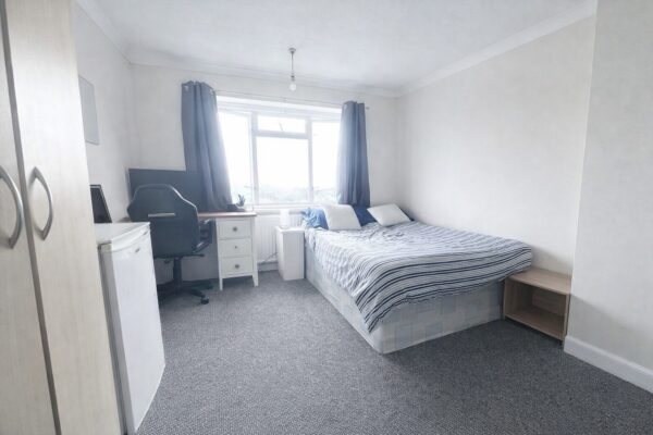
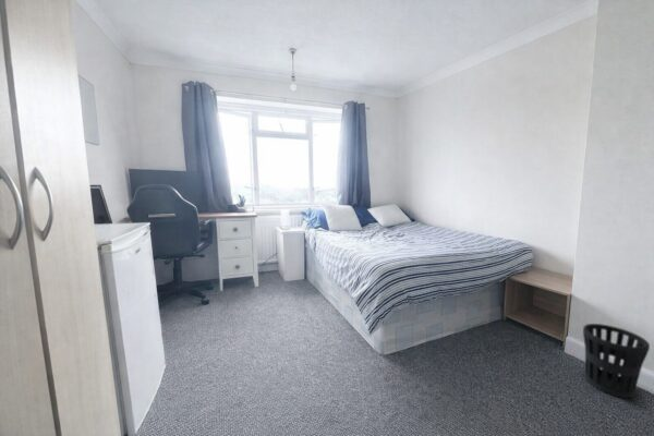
+ wastebasket (610, 362)
